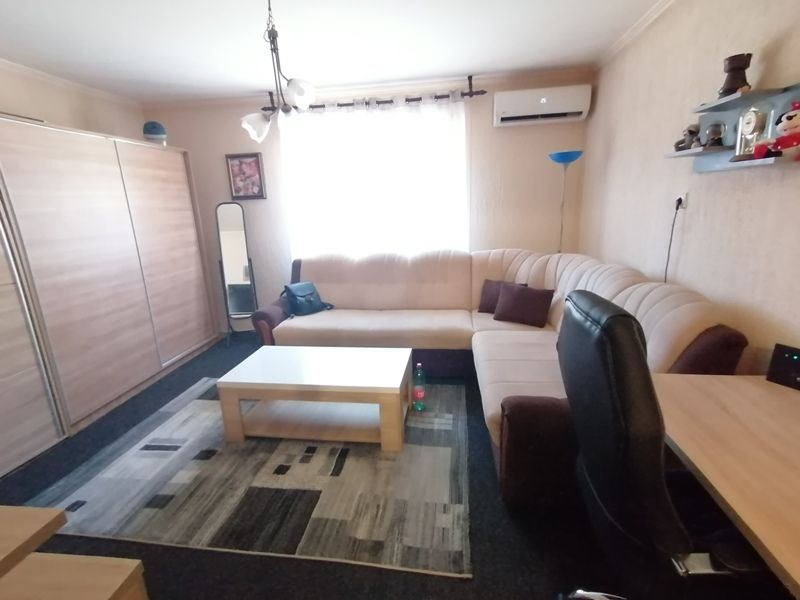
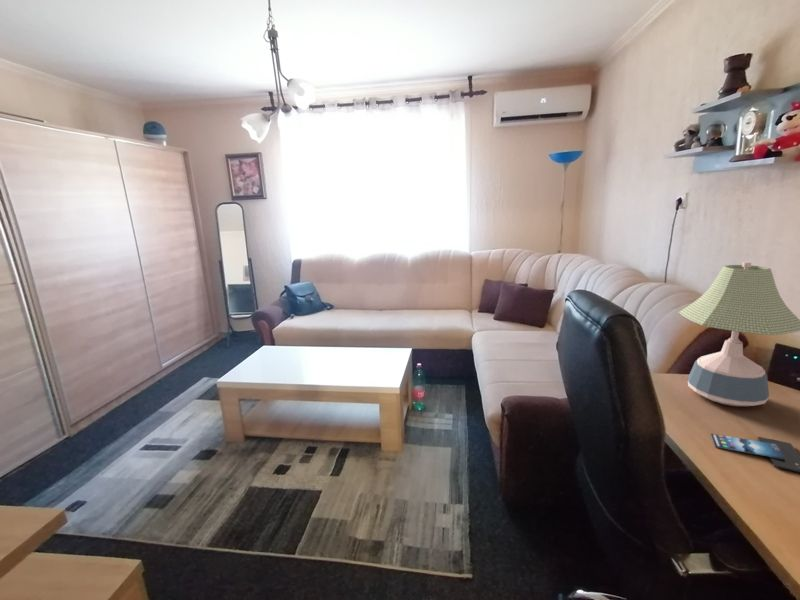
+ desk lamp (735, 331)
+ smartphone (755, 447)
